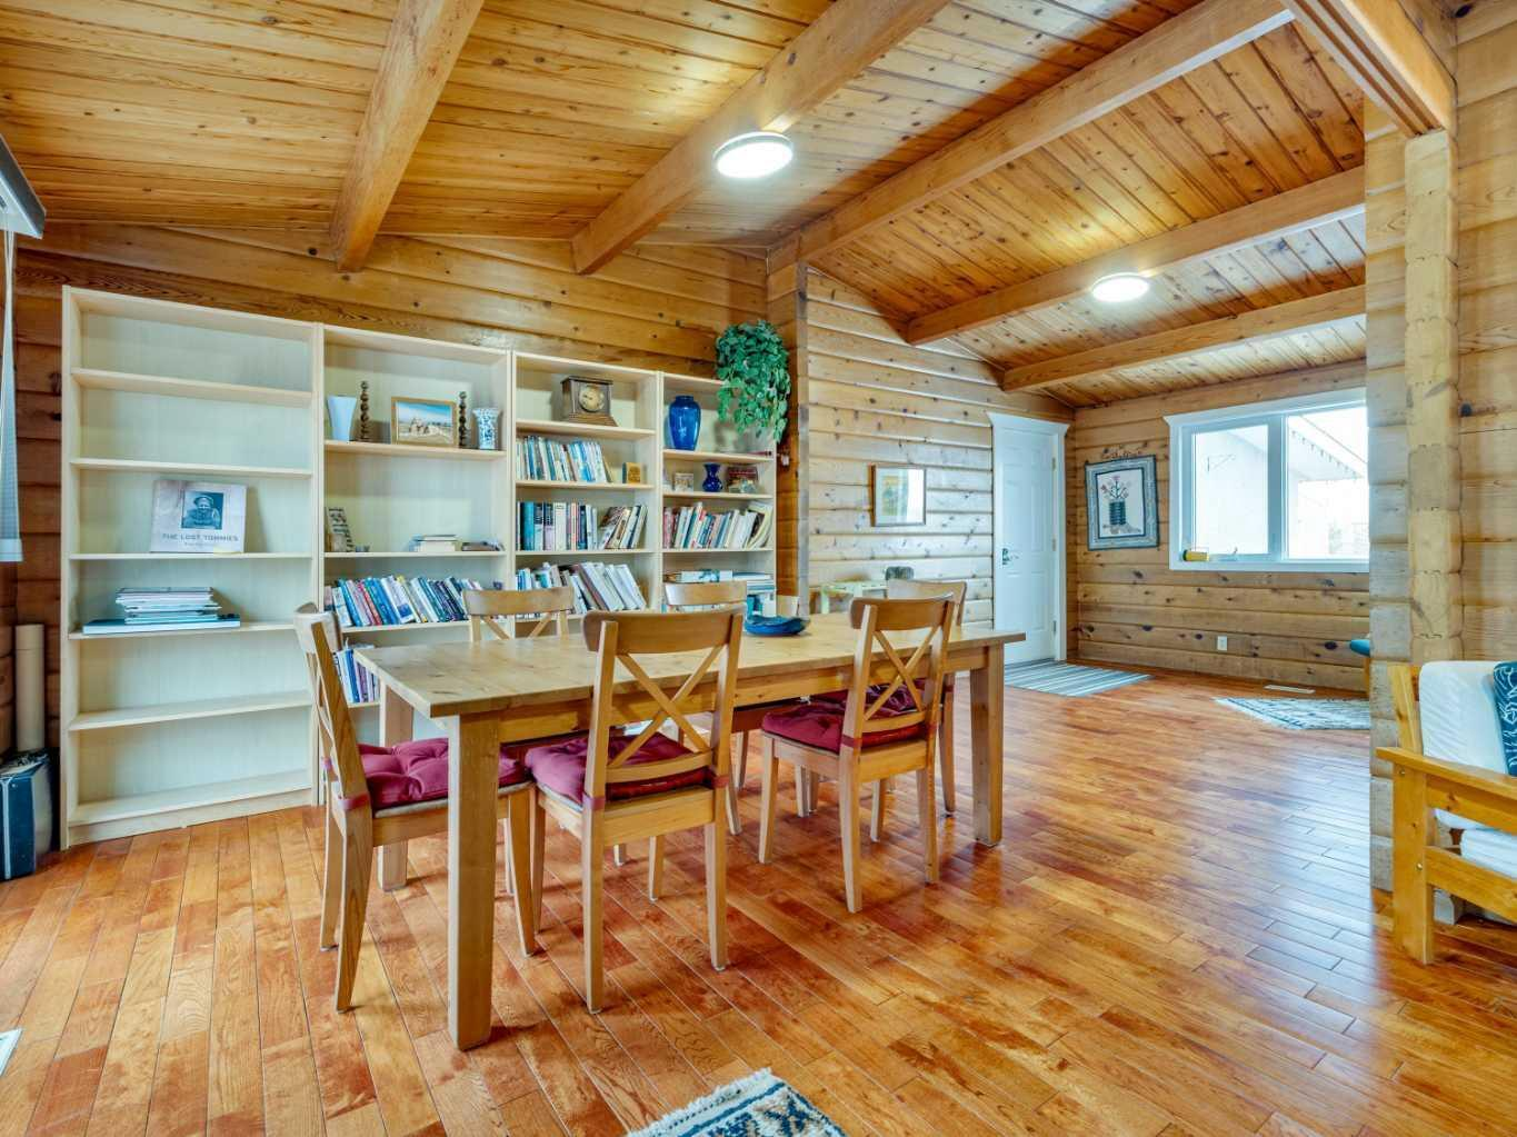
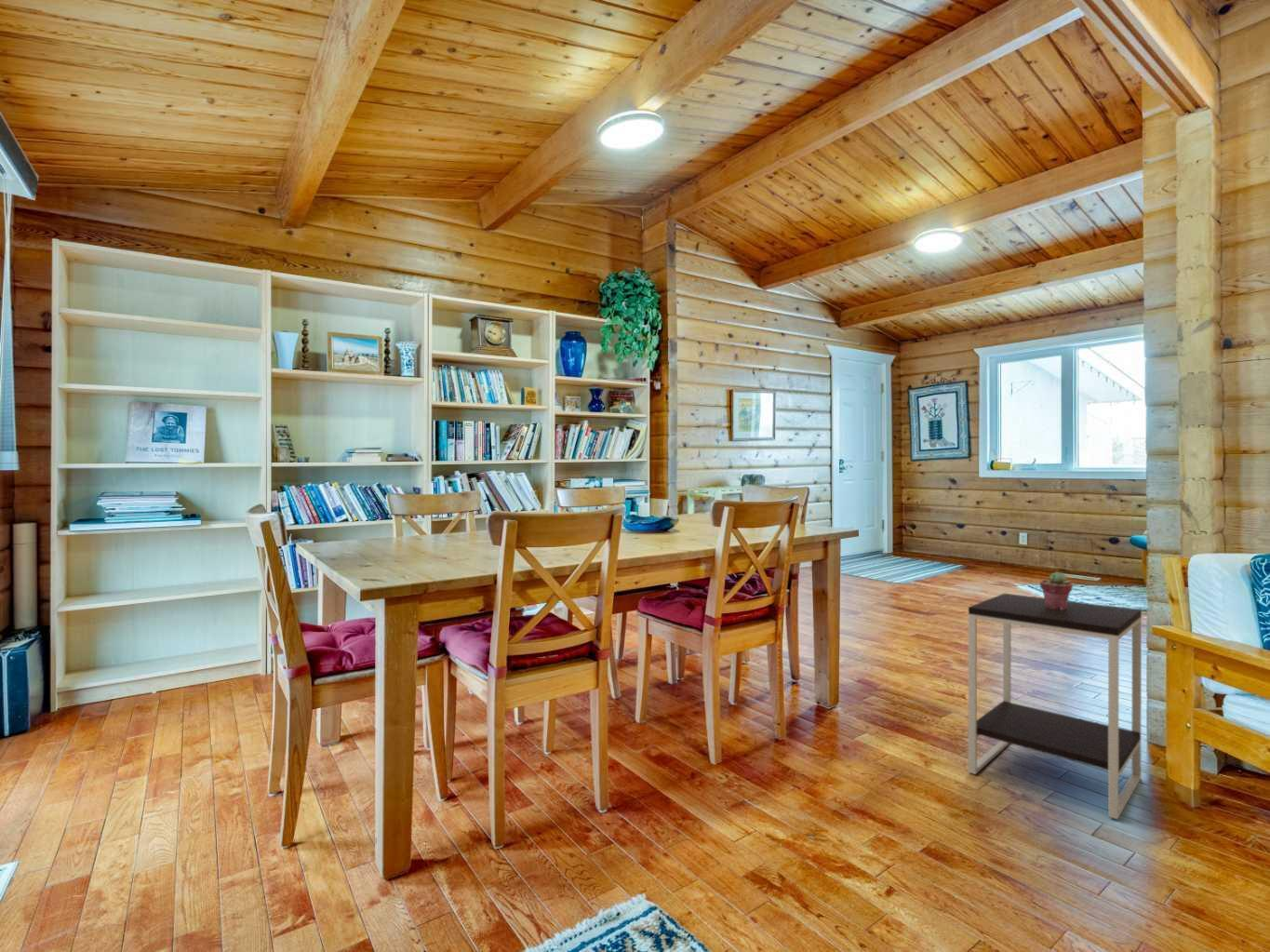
+ potted succulent (1056, 588)
+ side table (1048, 711)
